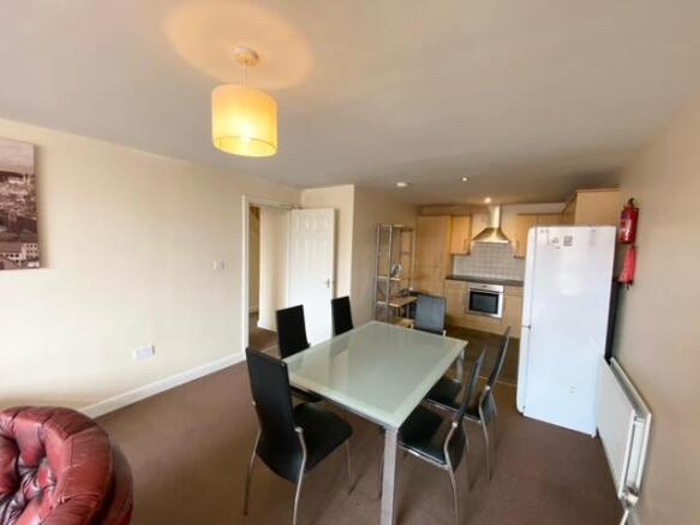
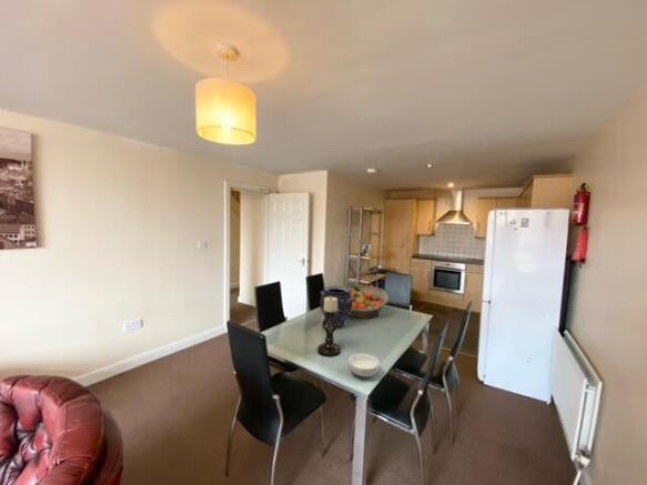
+ cereal bowl (363, 366)
+ fruit basket (360, 301)
+ candle holder (330, 323)
+ vase (337, 306)
